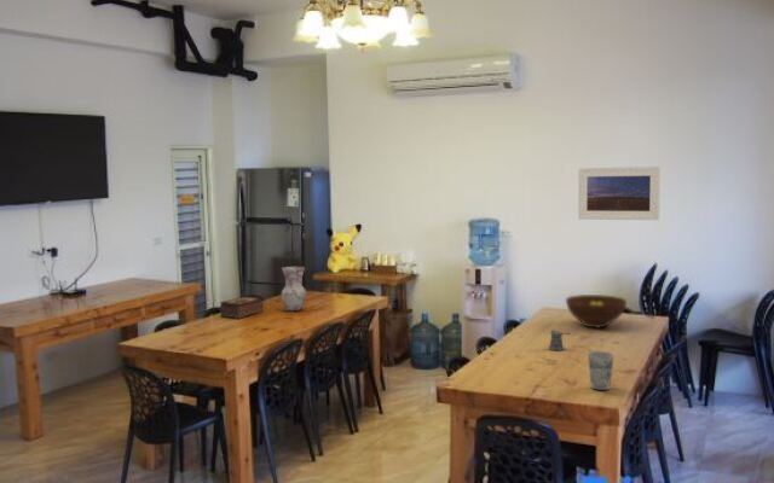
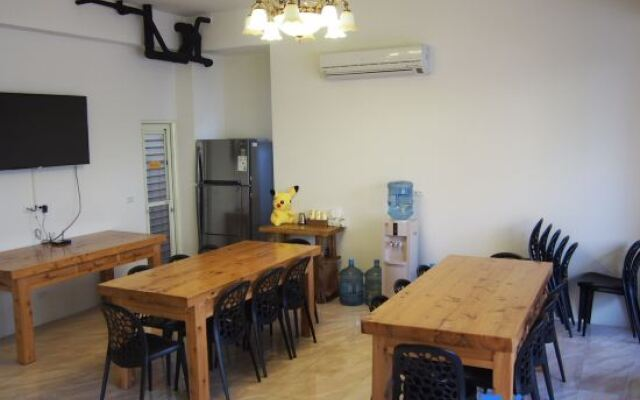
- cup (600, 371)
- vase (294, 289)
- tissue box (242, 307)
- fruit bowl (595, 313)
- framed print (618, 193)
- pepper shaker (558, 339)
